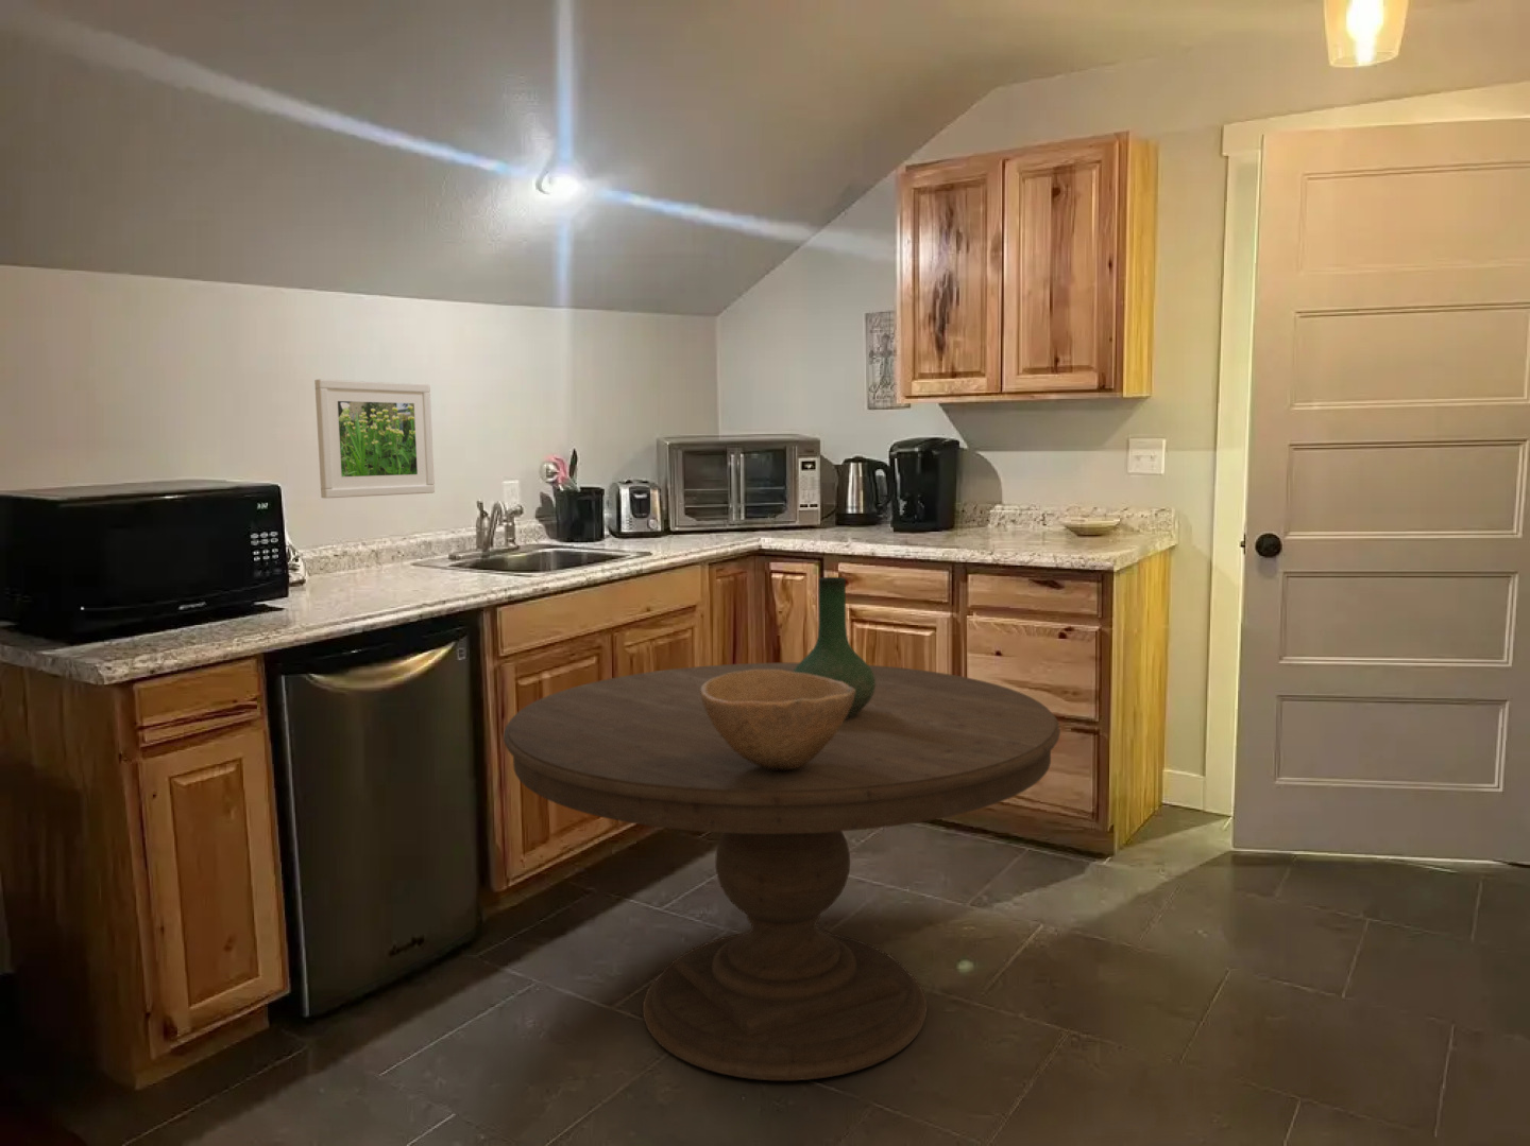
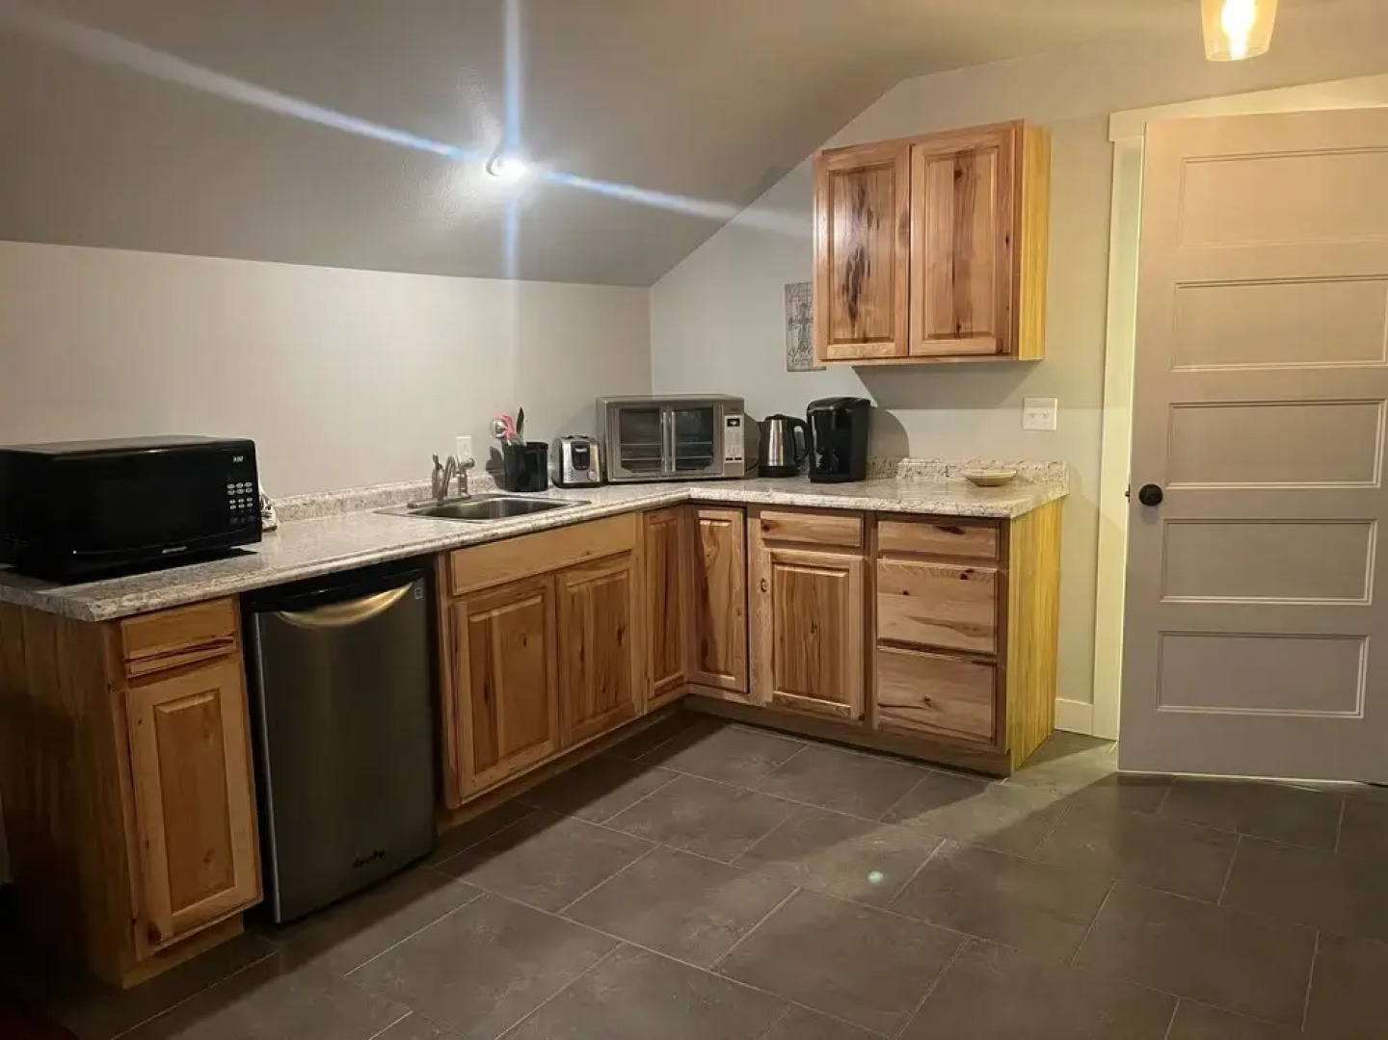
- vase (832, 645)
- dining table (782, 860)
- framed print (377, 438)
- bowl (778, 725)
